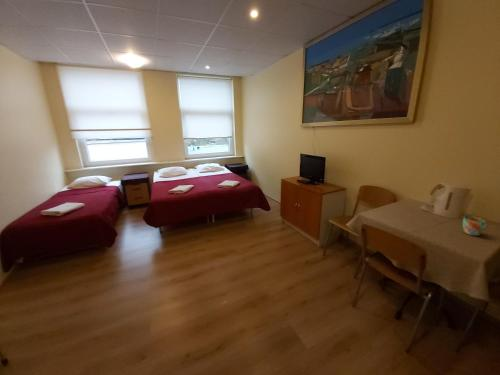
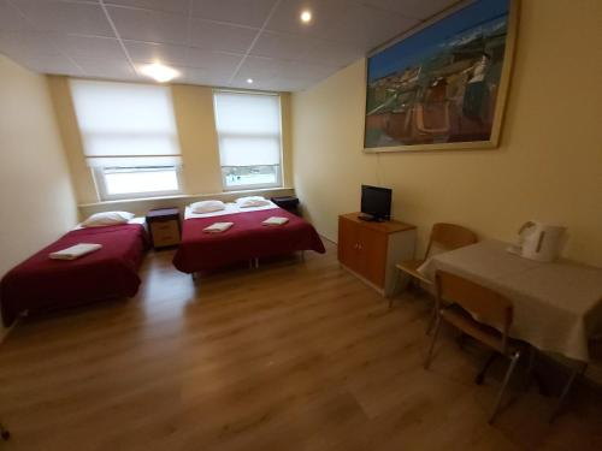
- mug (475, 226)
